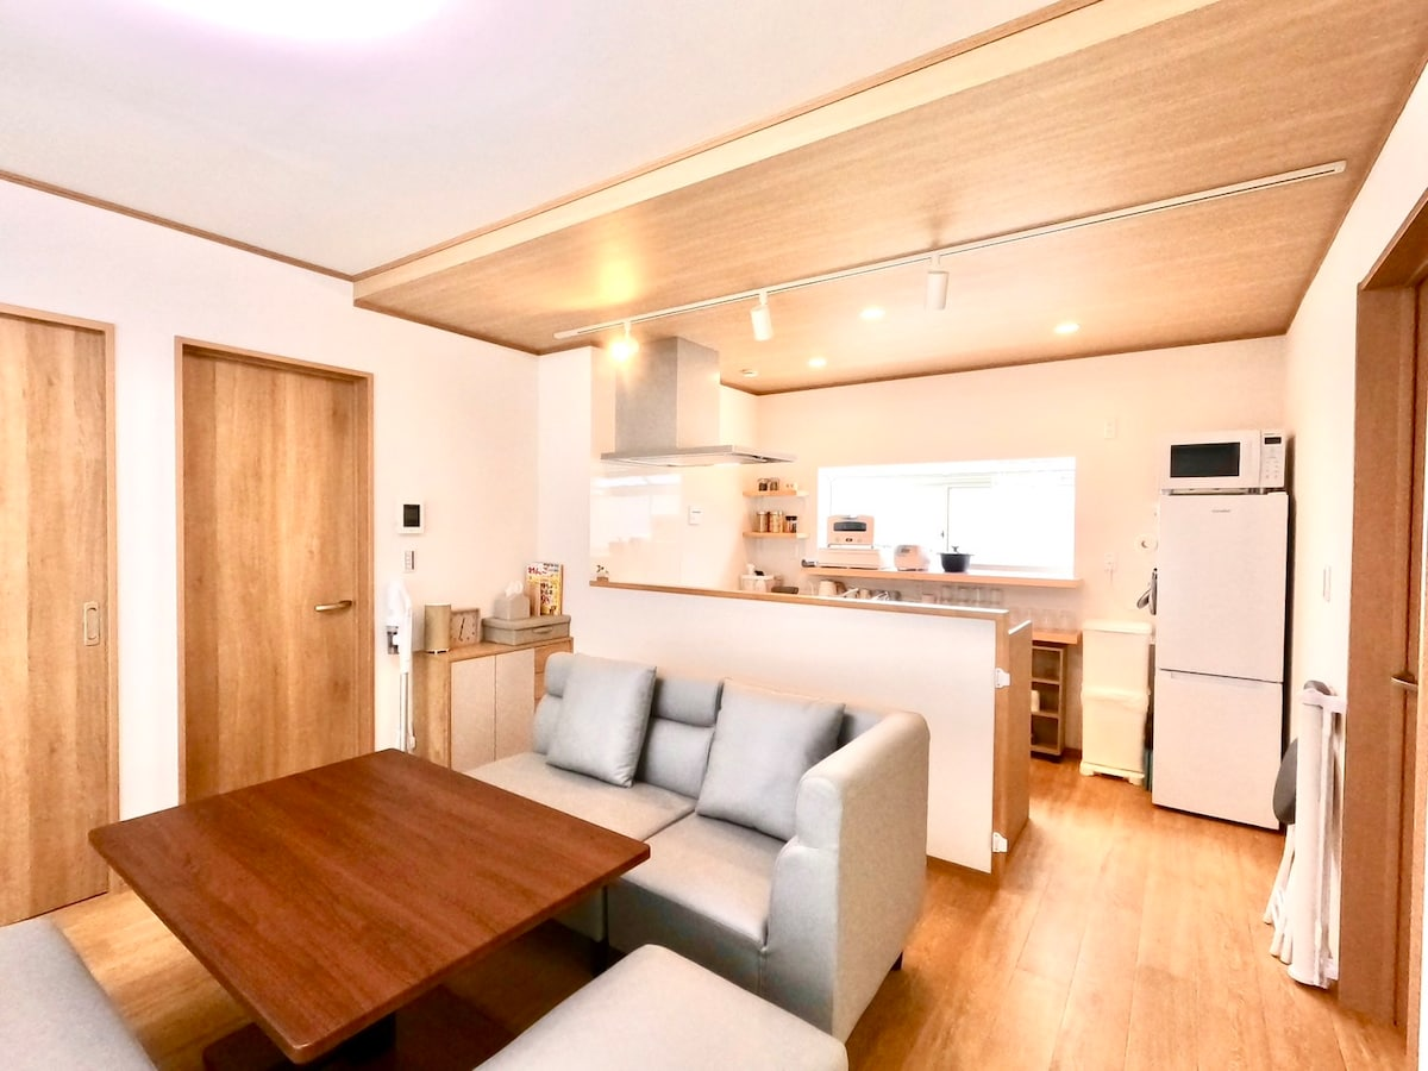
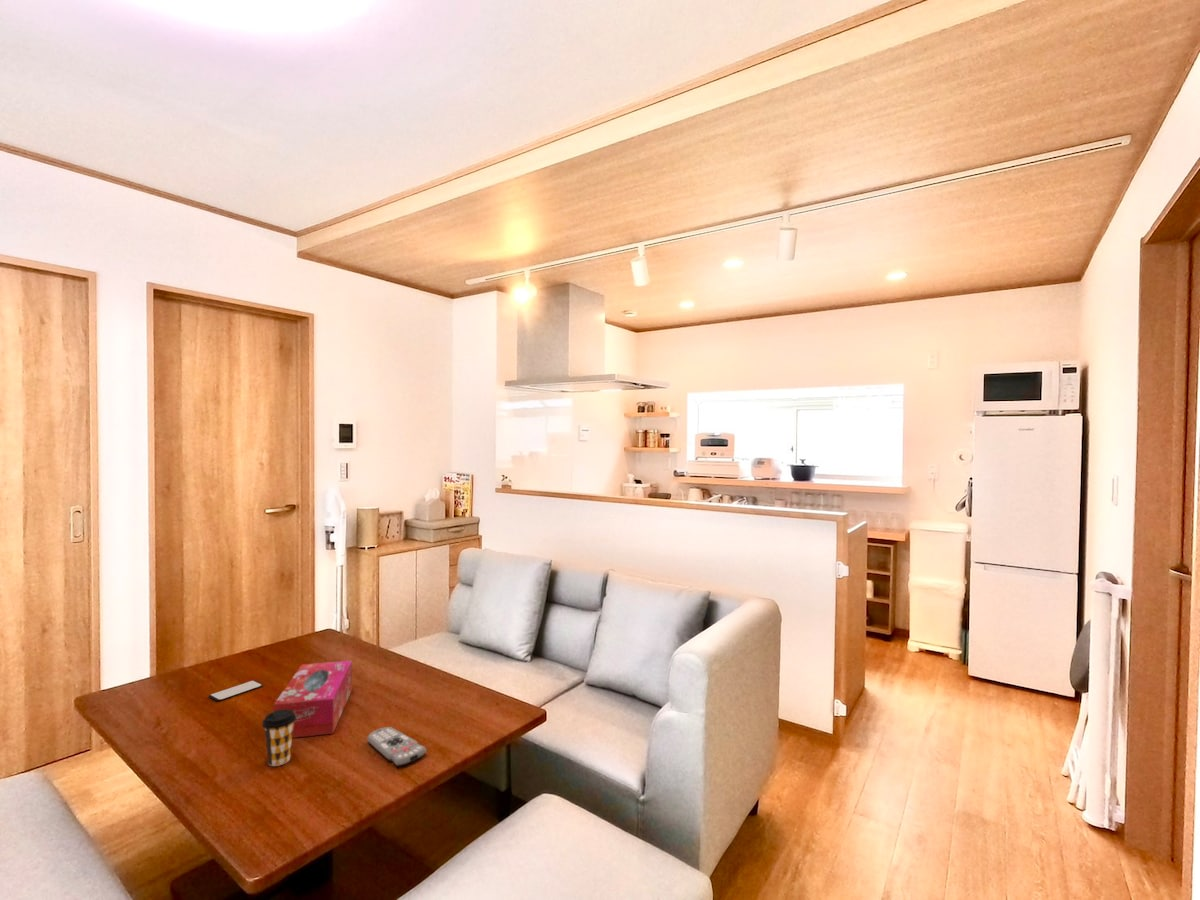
+ coffee cup (279, 737)
+ smartphone (236, 690)
+ remote control (394, 745)
+ tissue box (316, 696)
